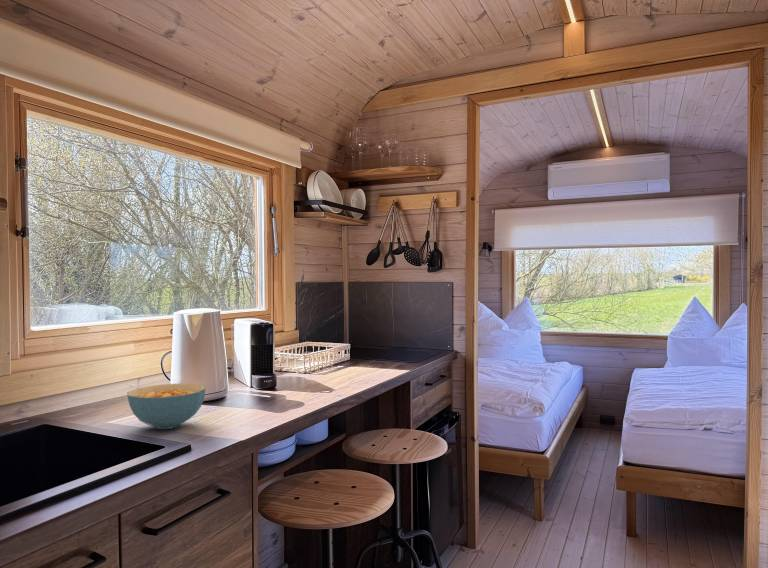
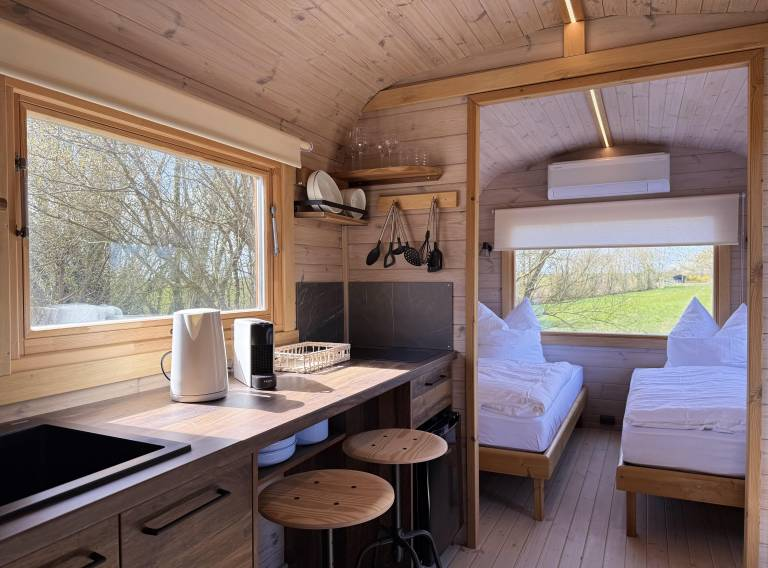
- cereal bowl (167, 408)
